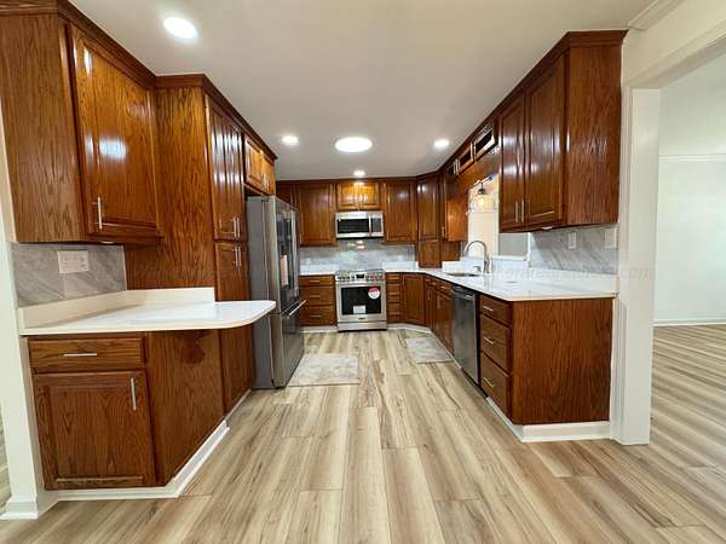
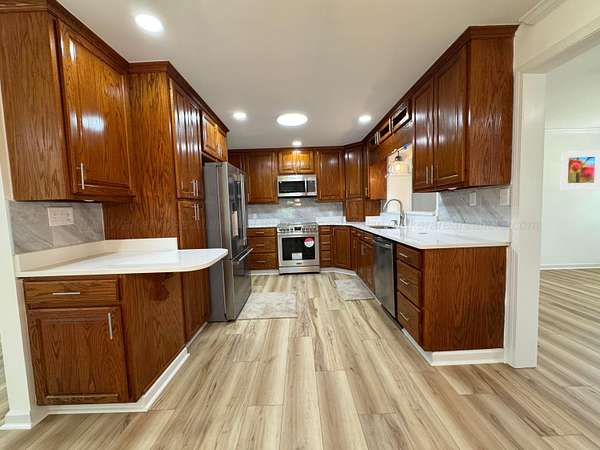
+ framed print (581, 170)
